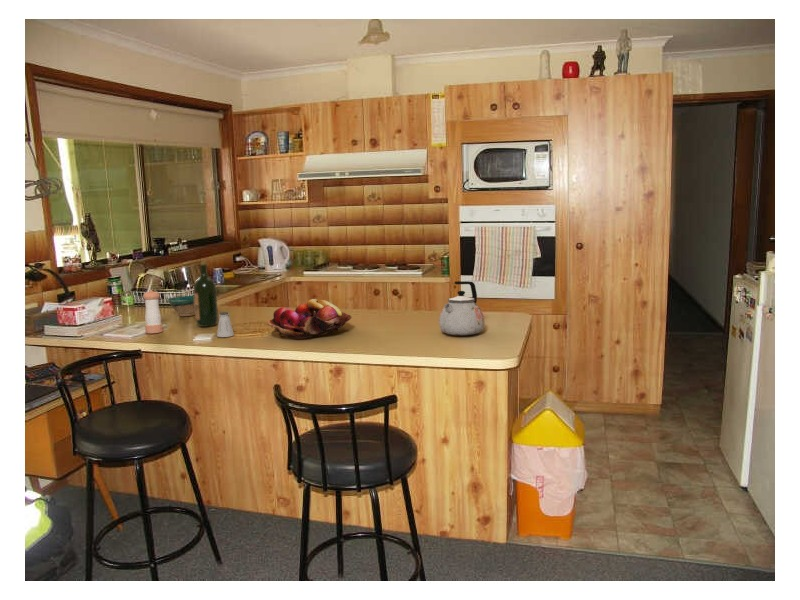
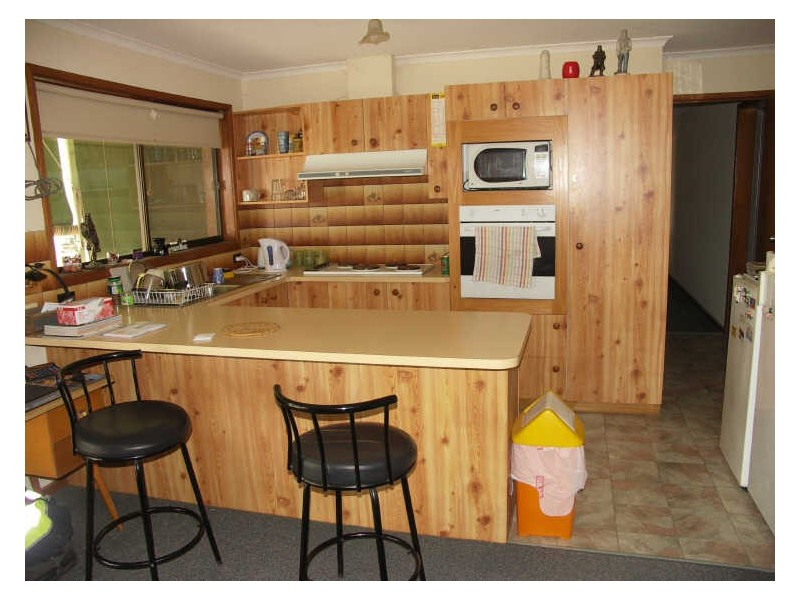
- pepper shaker (152, 311)
- bowl (186, 306)
- wine bottle (205, 293)
- fruit basket (310, 317)
- saltshaker (224, 324)
- kettle (461, 307)
